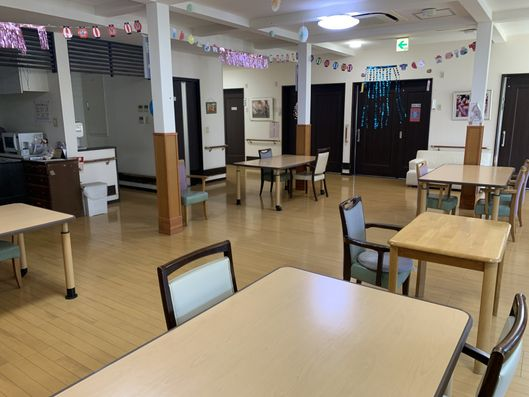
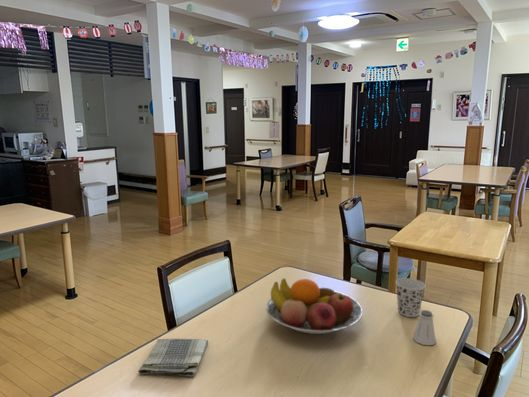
+ fruit bowl (313, 303)
+ cup (409, 298)
+ dish towel (175, 354)
+ saltshaker (425, 326)
